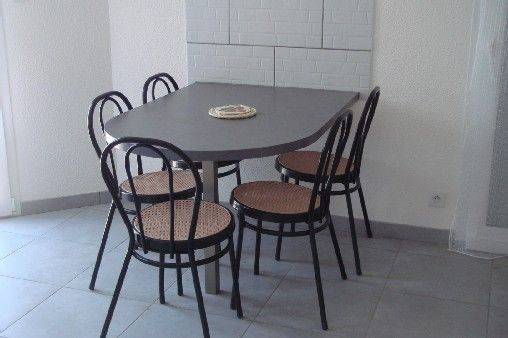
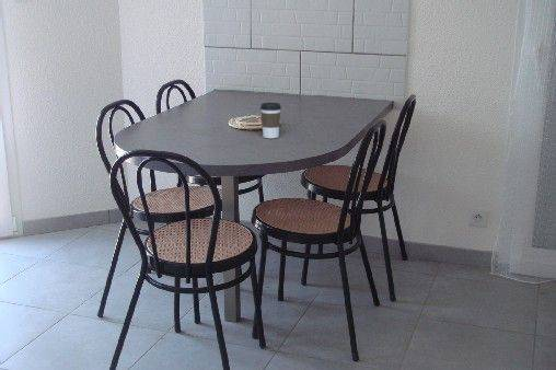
+ coffee cup (270, 120)
